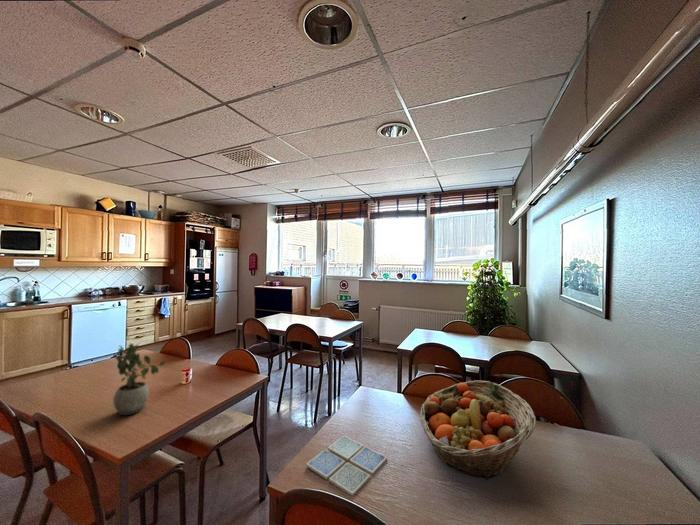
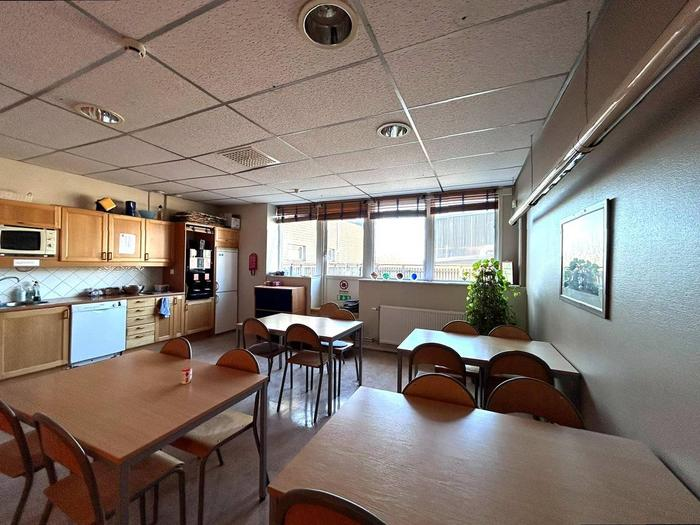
- drink coaster (347, 462)
- fruit basket (472, 421)
- potted plant (137, 376)
